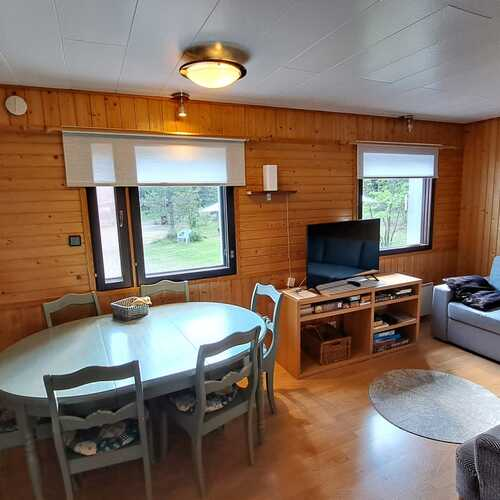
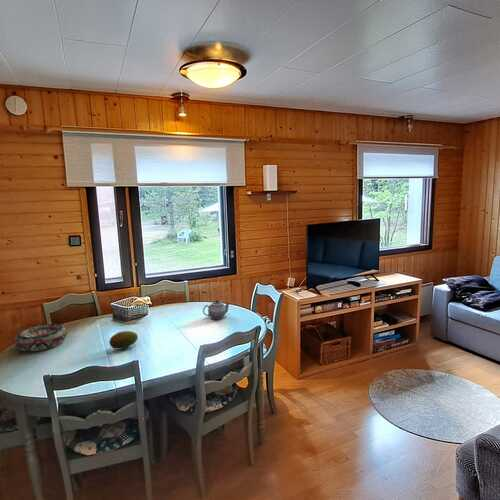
+ fruit (123, 339)
+ teapot (217, 308)
+ decorative bowl (41, 337)
